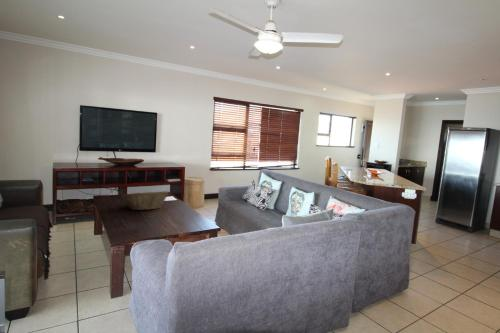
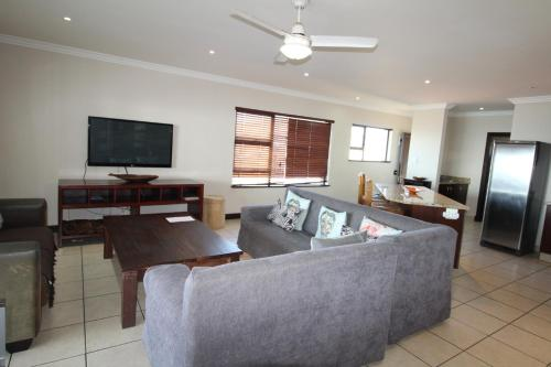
- fruit basket (145, 198)
